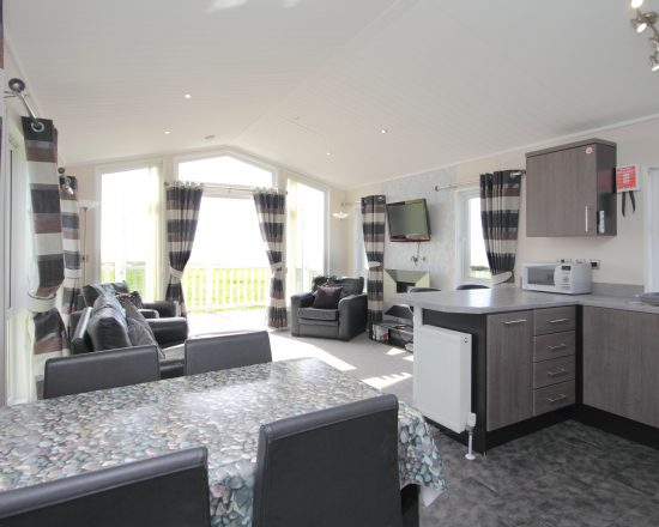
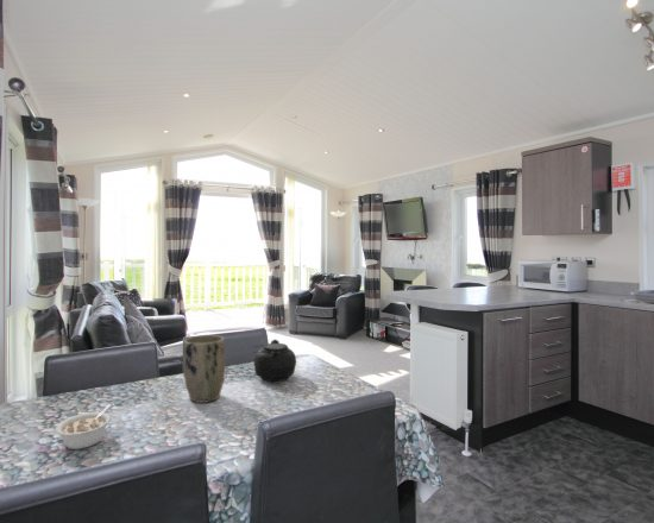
+ legume (84, 428)
+ plant pot (205, 368)
+ teapot (275, 360)
